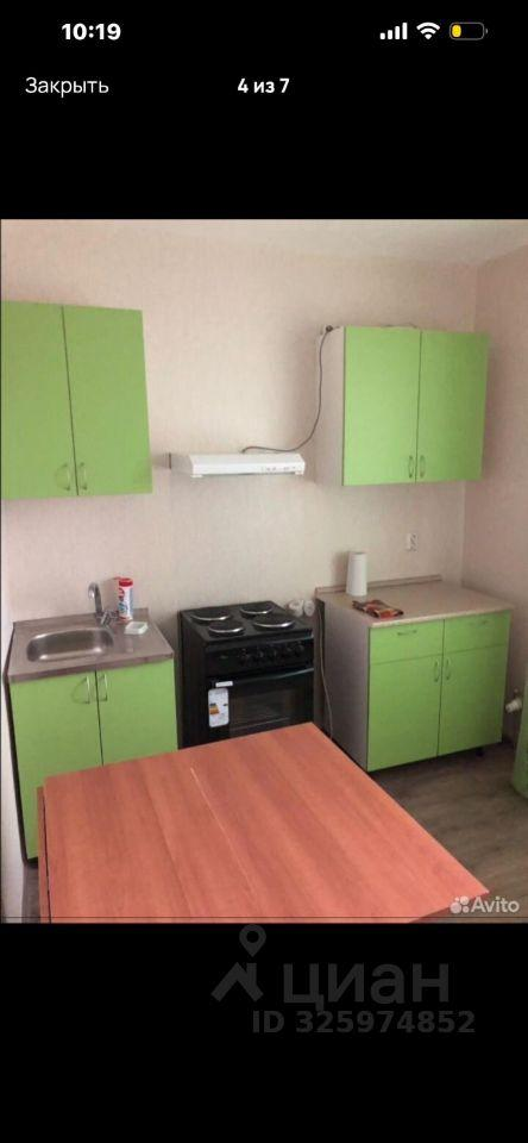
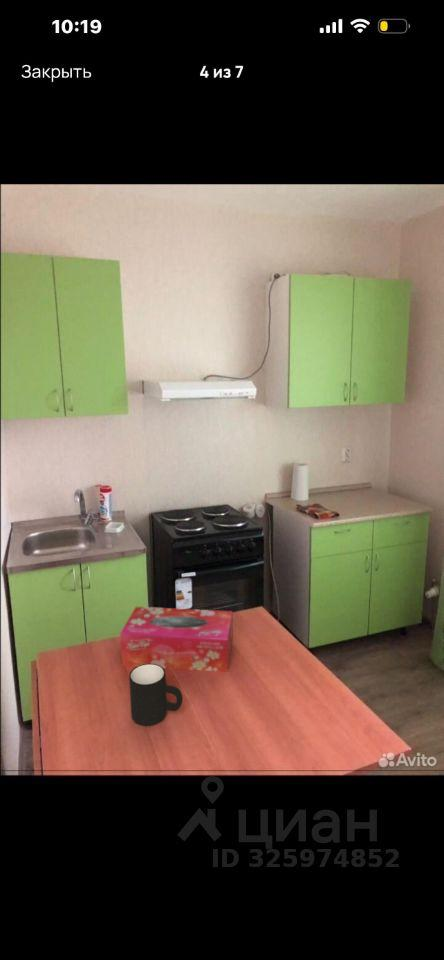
+ mug (156, 695)
+ tissue box (179, 637)
